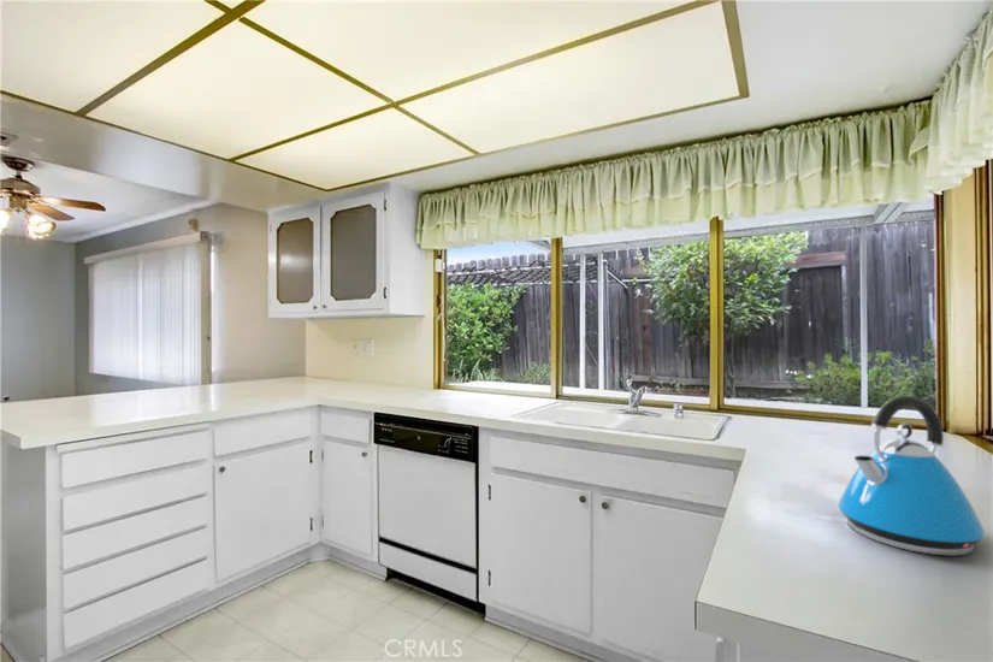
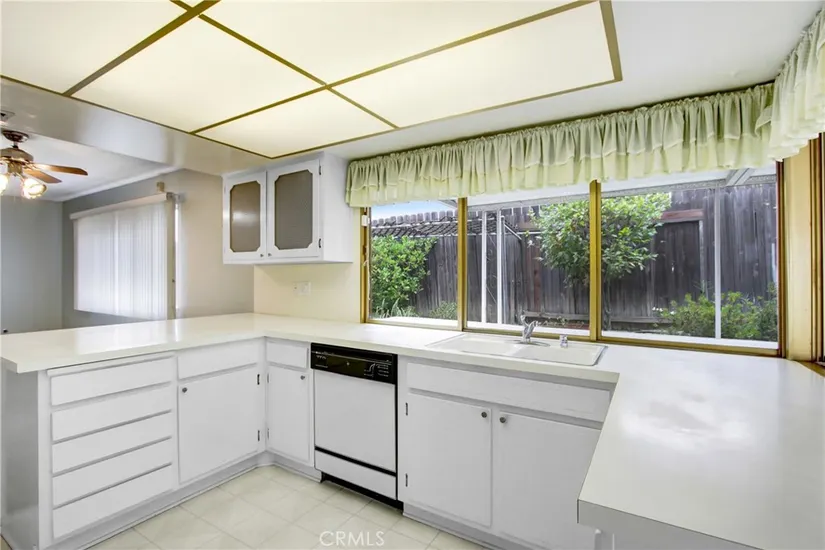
- kettle (908, 463)
